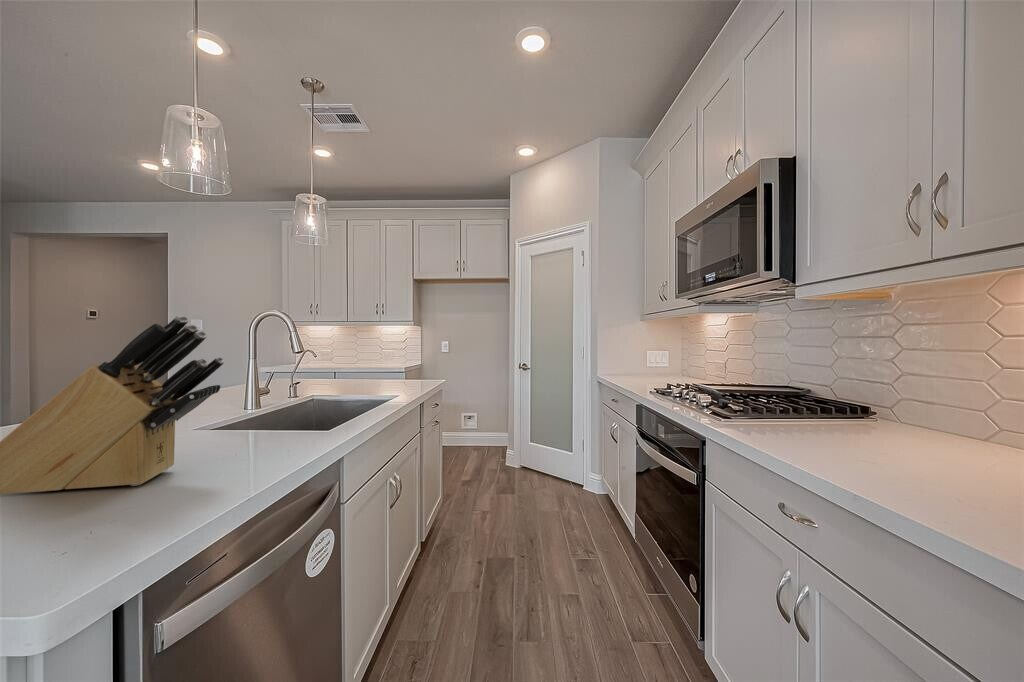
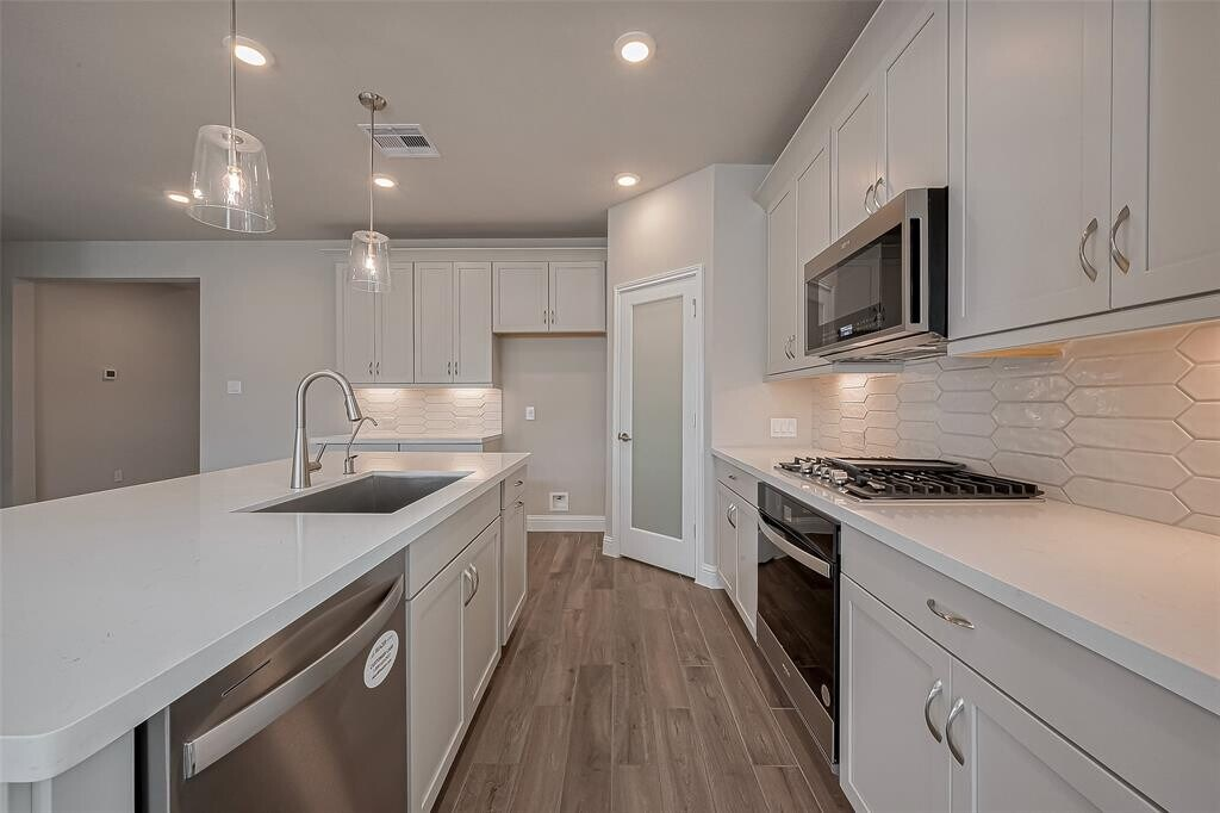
- knife block (106, 397)
